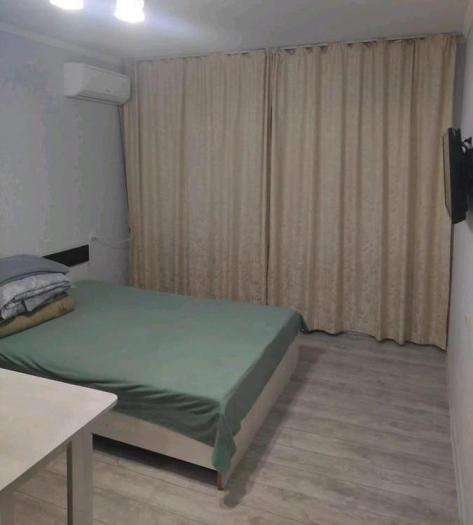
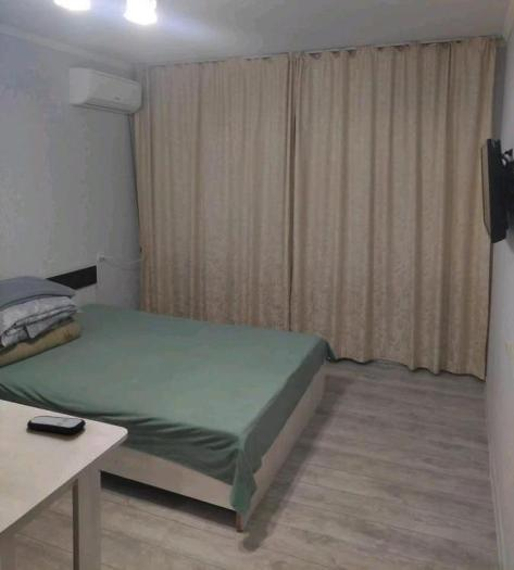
+ remote control (55, 423)
